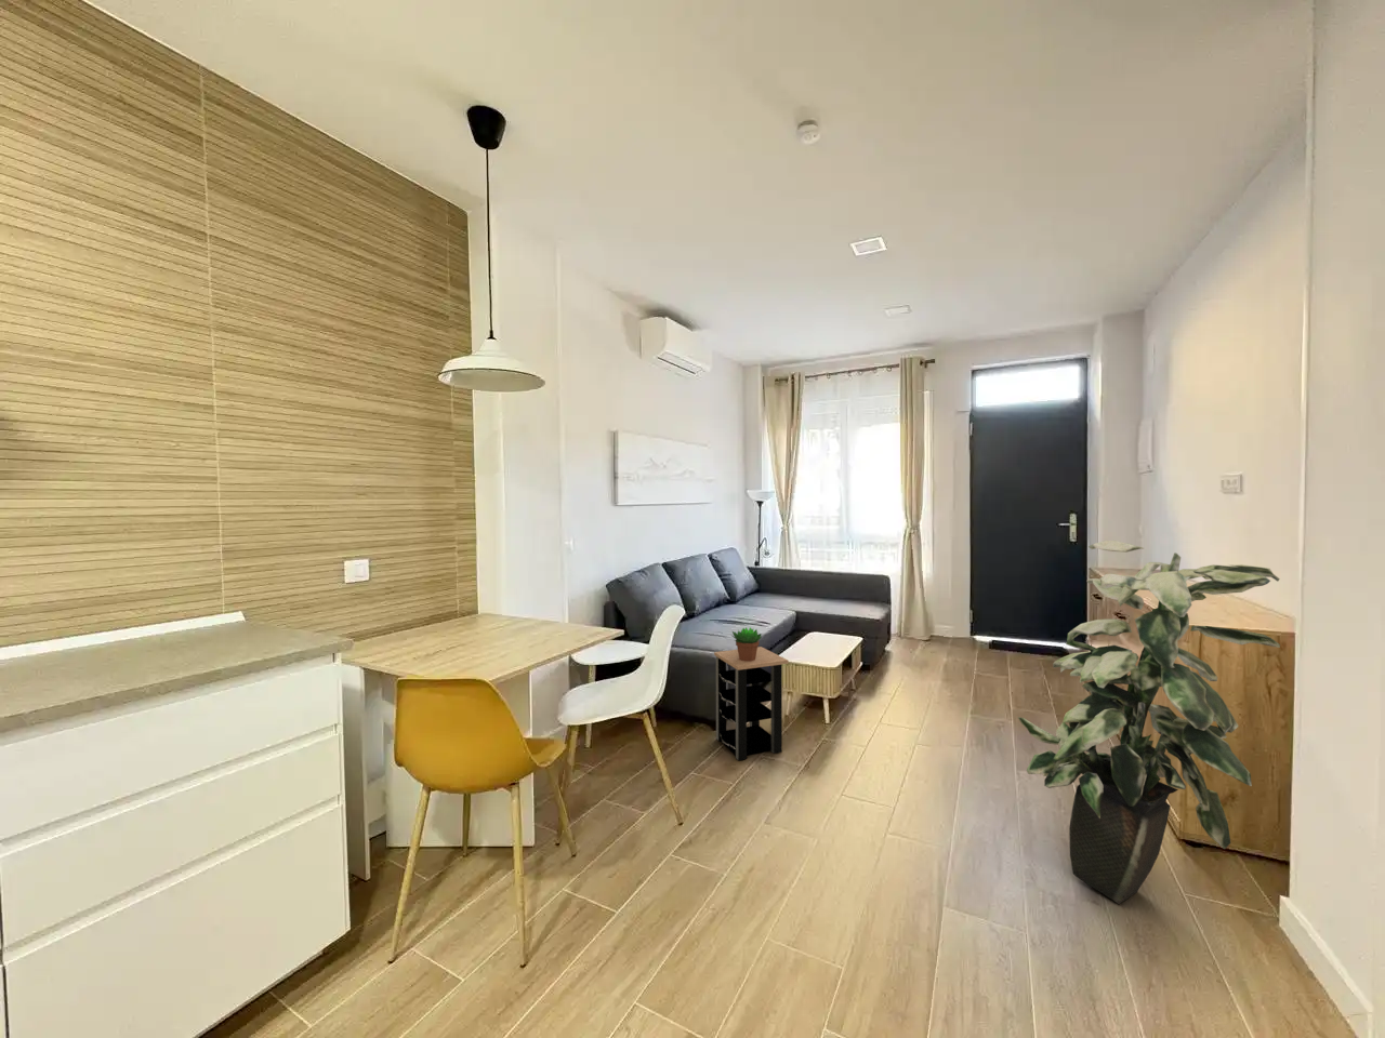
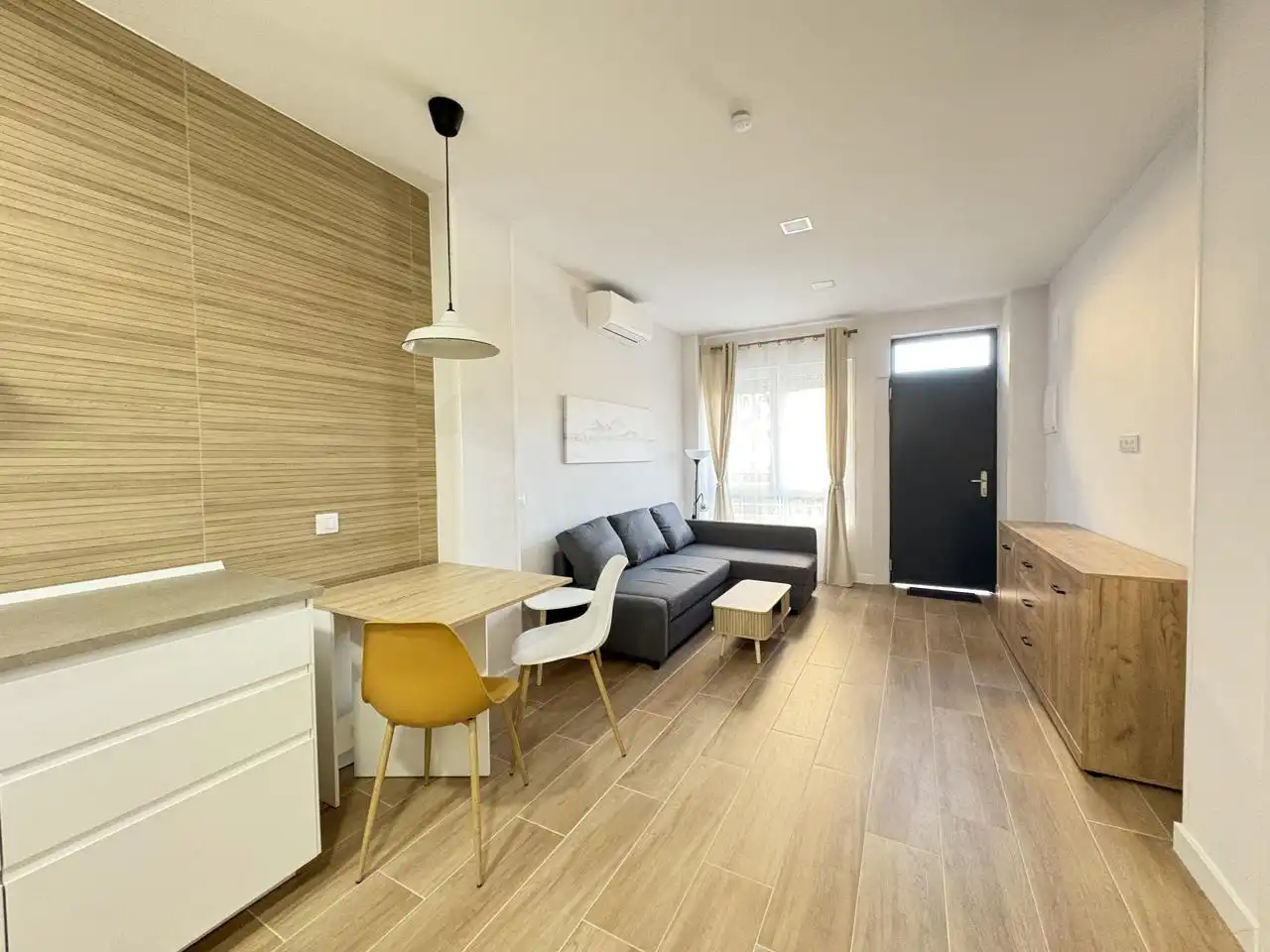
- indoor plant (1134, 717)
- succulent plant (746, 642)
- side table (749, 701)
